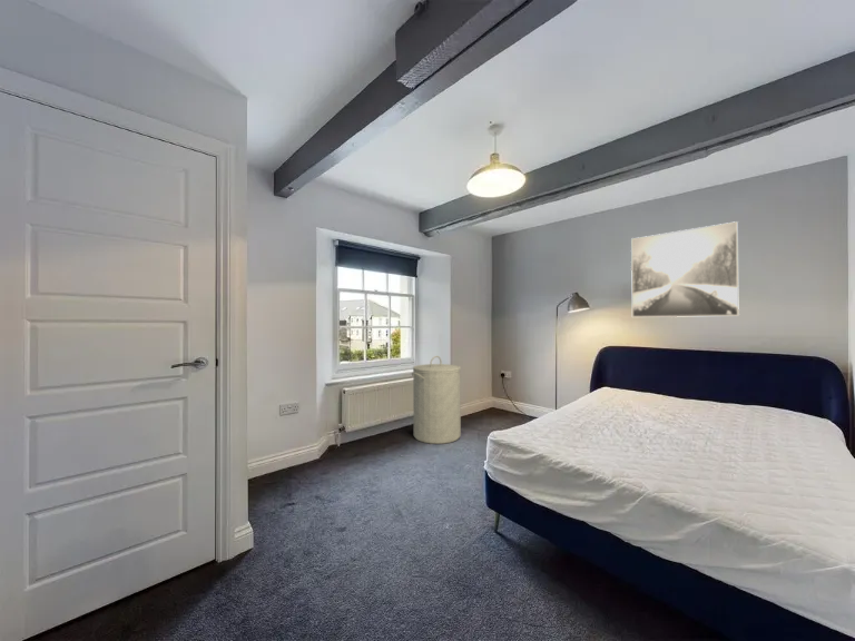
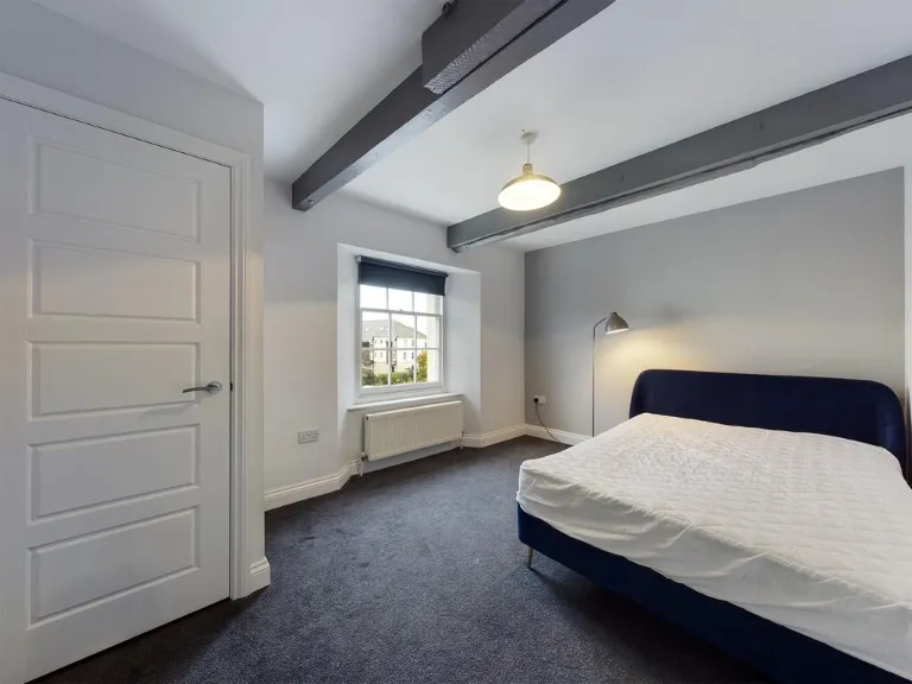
- laundry hamper (436, 395)
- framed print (680, 274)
